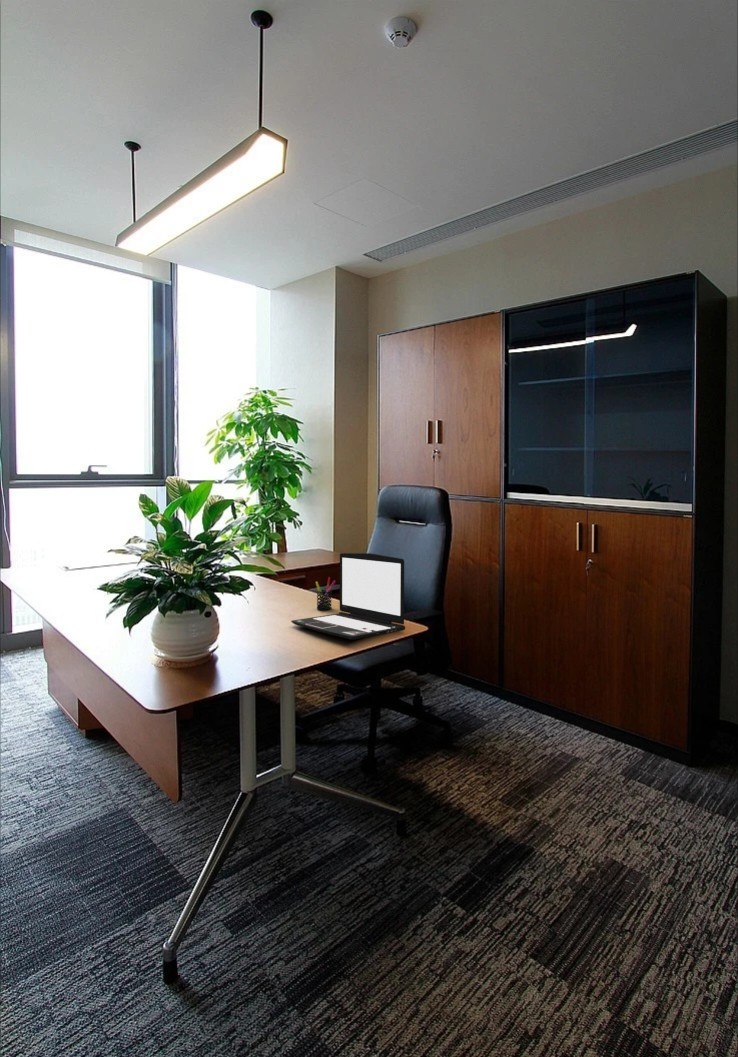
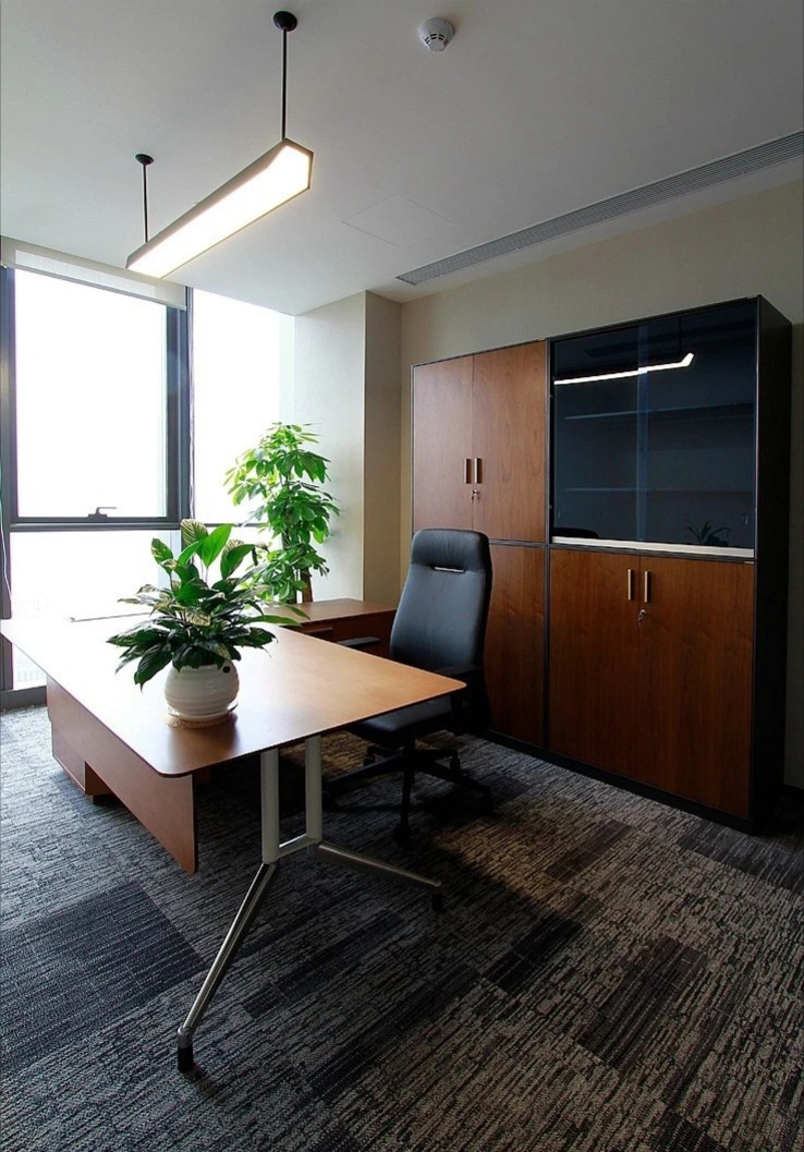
- laptop (345, 592)
- pen holder (323, 592)
